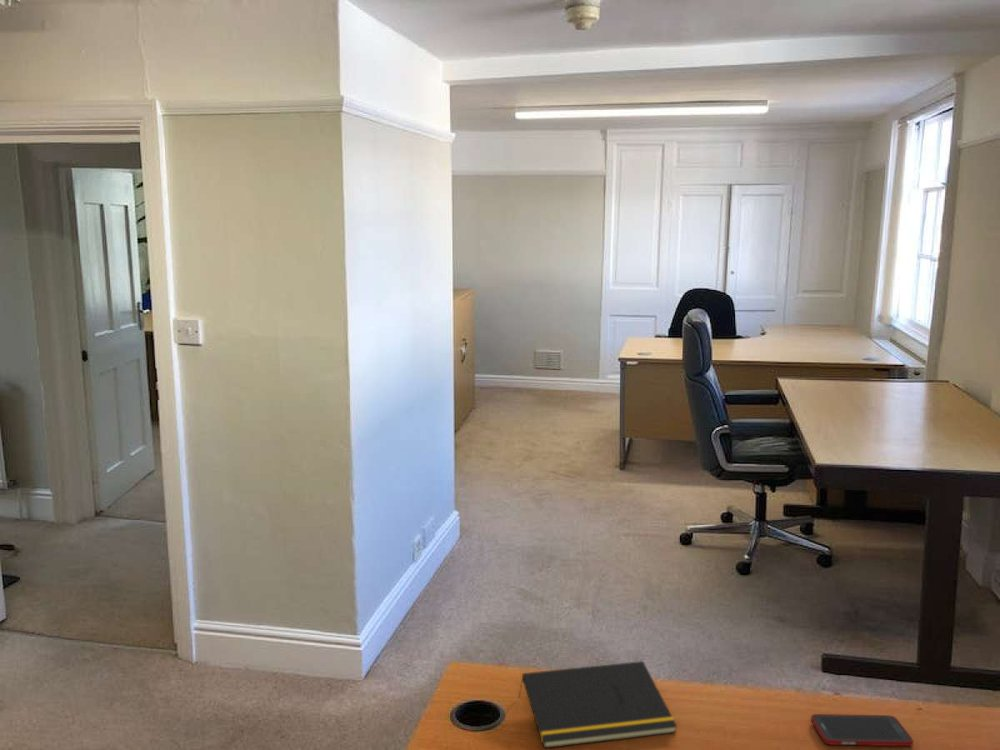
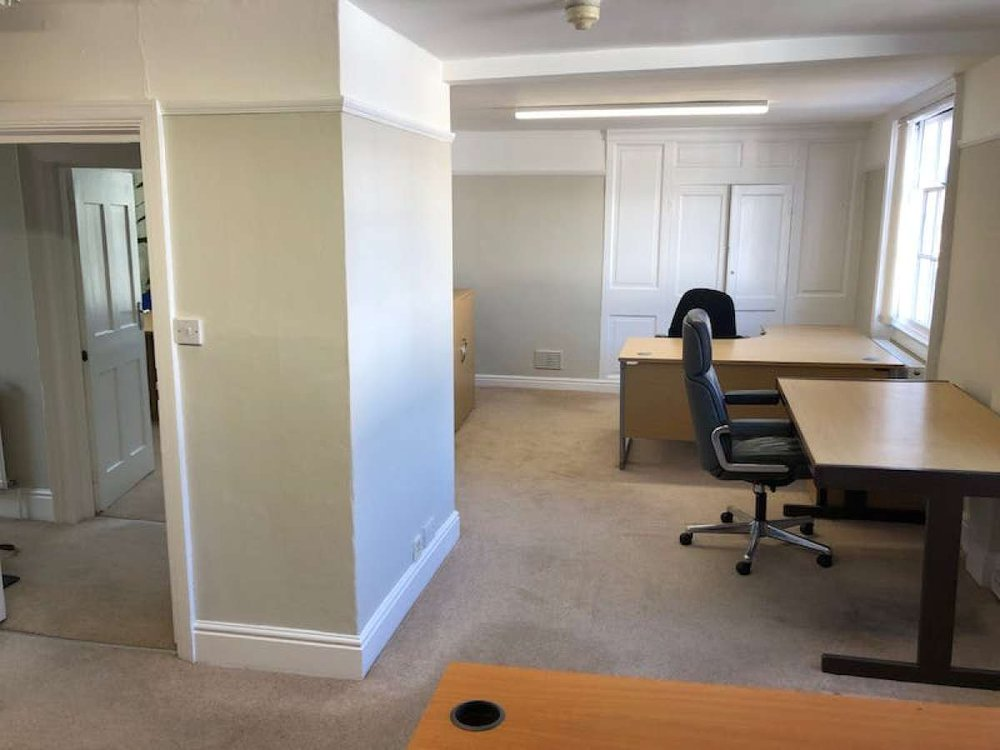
- cell phone (860, 730)
- notepad (596, 701)
